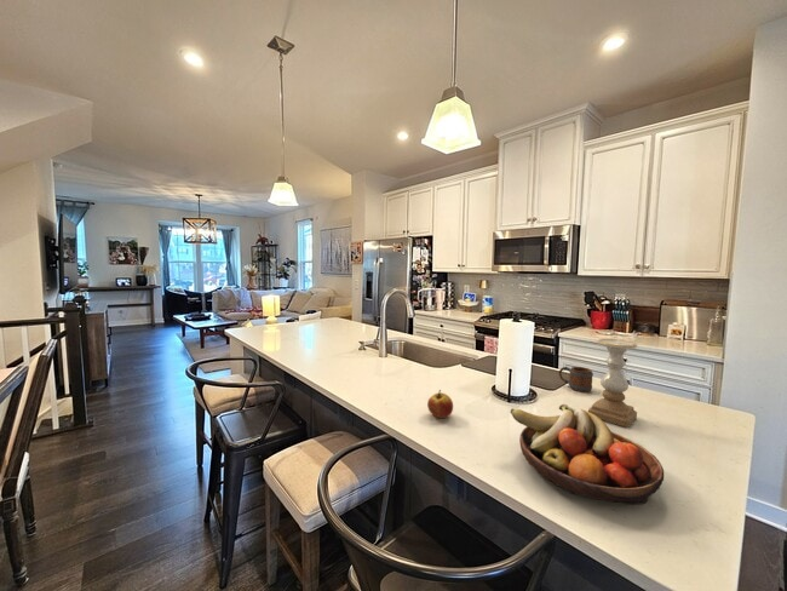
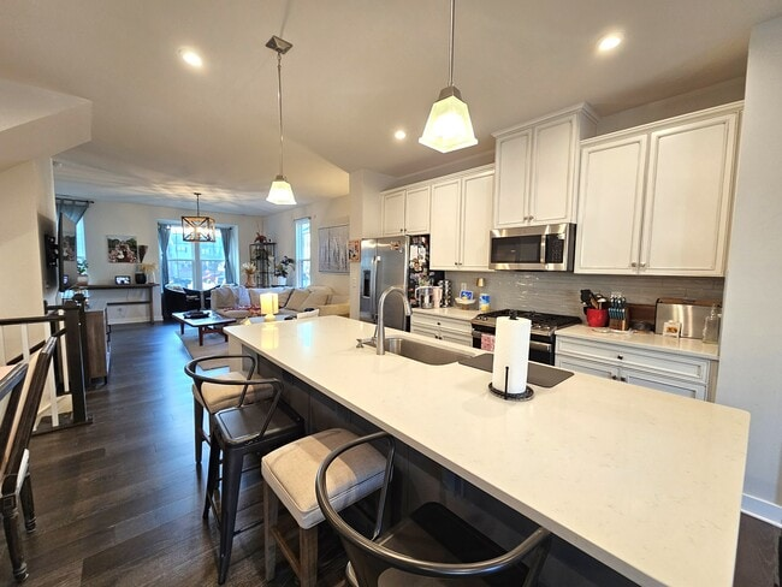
- fruit bowl (584, 443)
- mug (575, 377)
- candle holder (614, 379)
- apple (440, 402)
